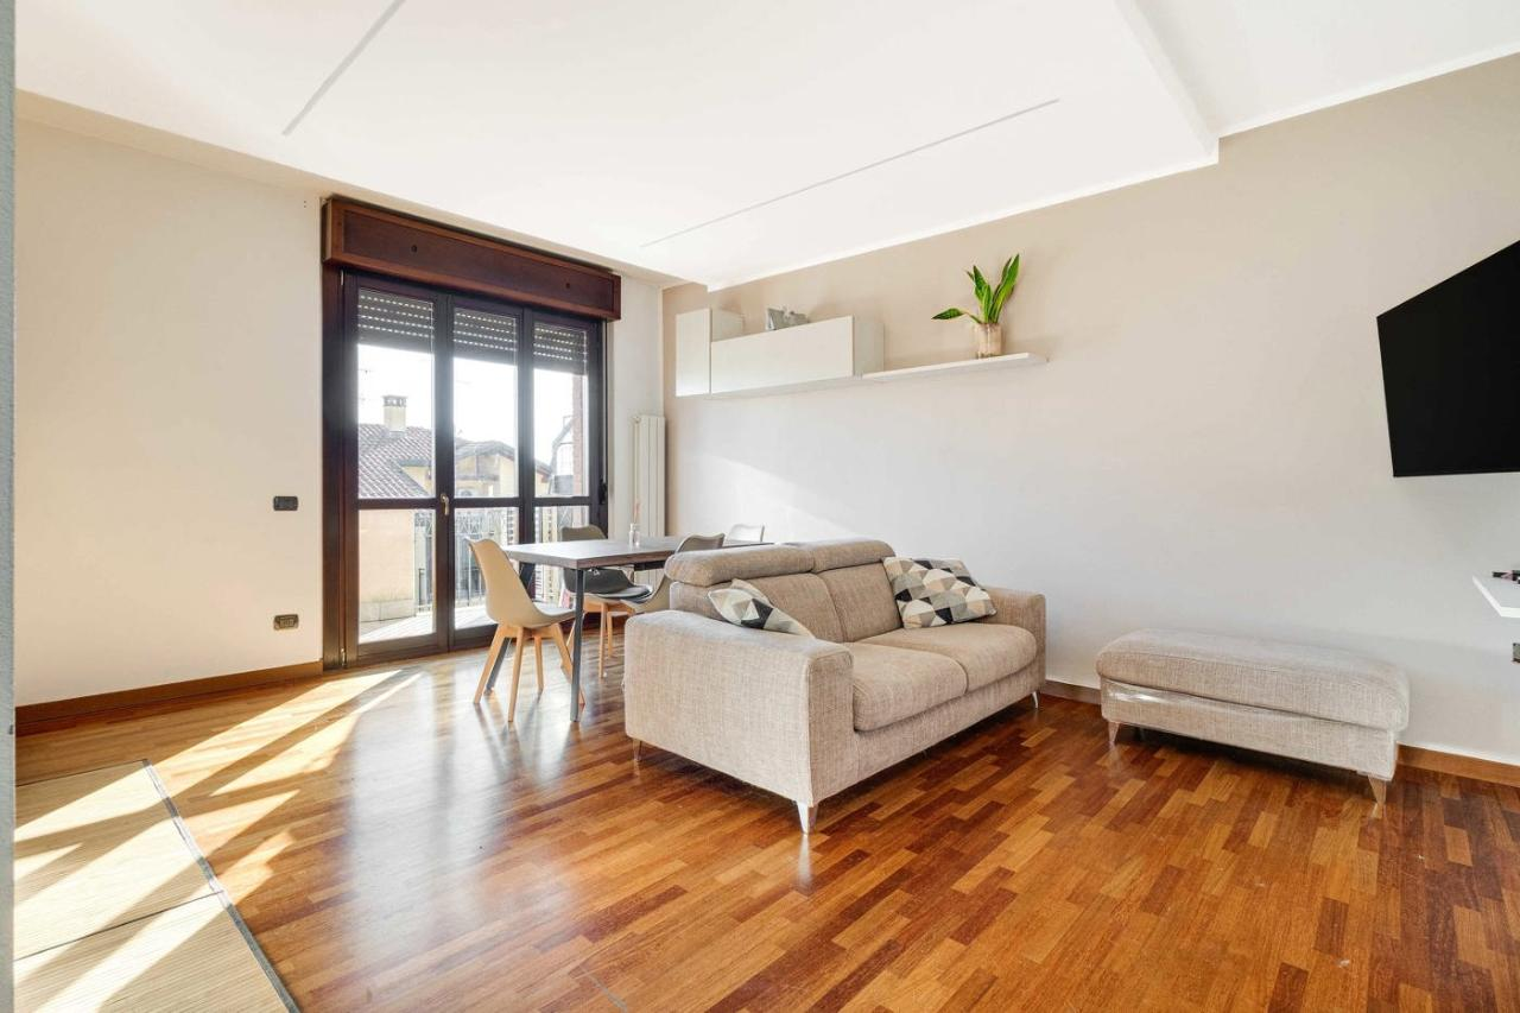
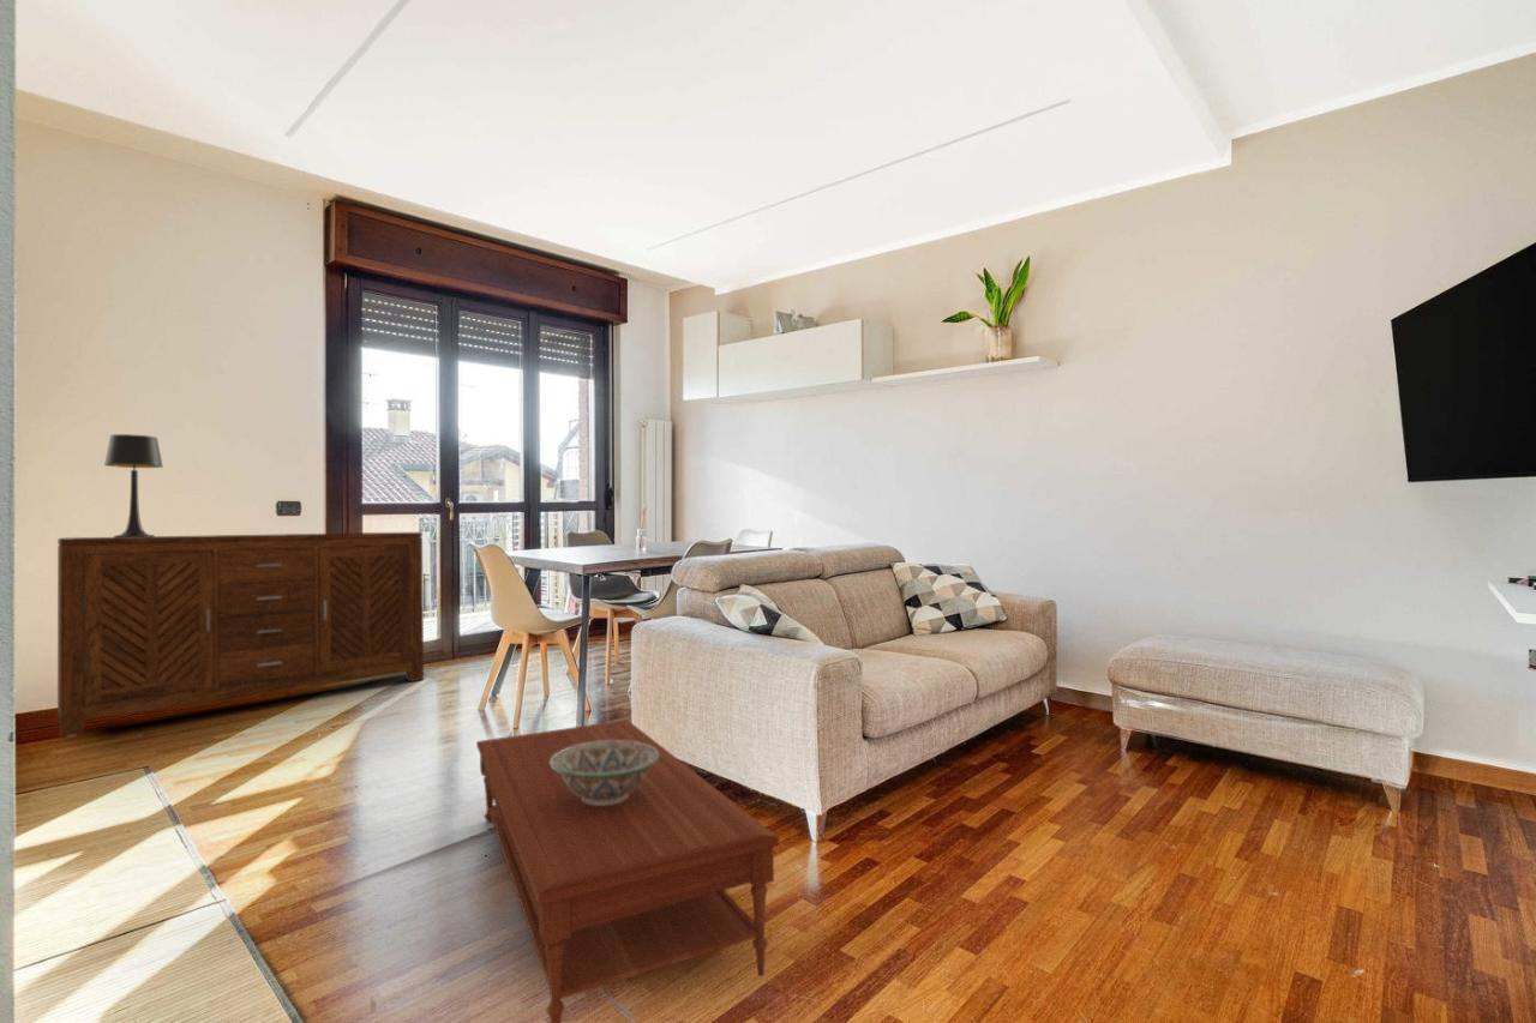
+ decorative bowl (605, 775)
+ table lamp (133, 486)
+ coffee table (598, 835)
+ sideboard (258, 616)
